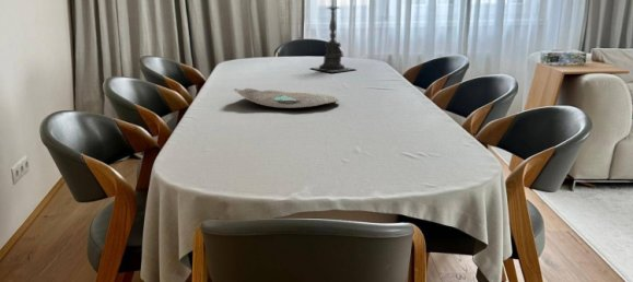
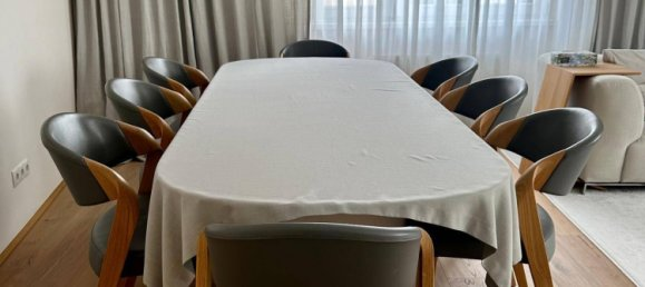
- decorative bowl (286, 94)
- candle holder (333, 33)
